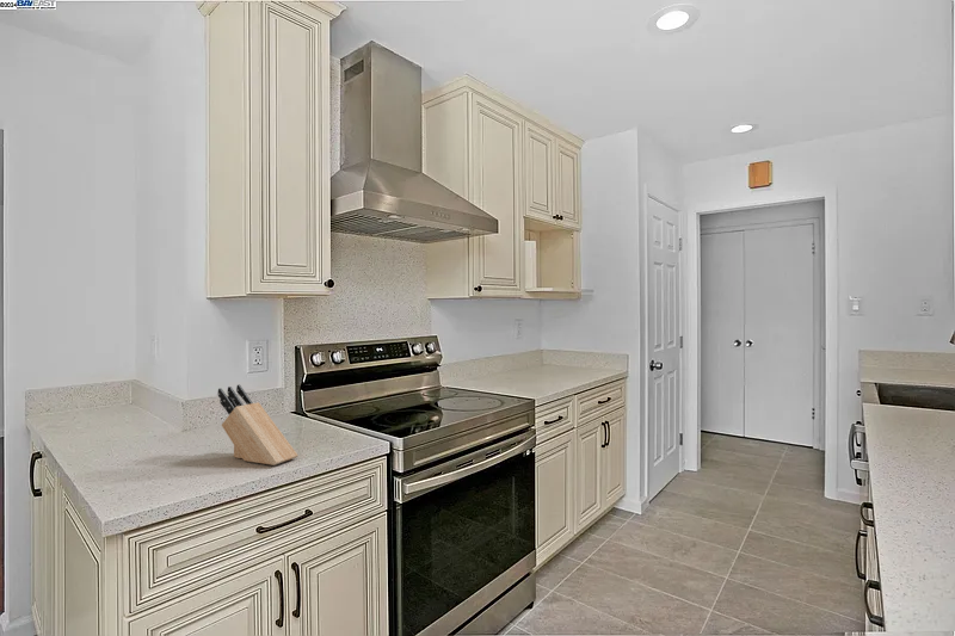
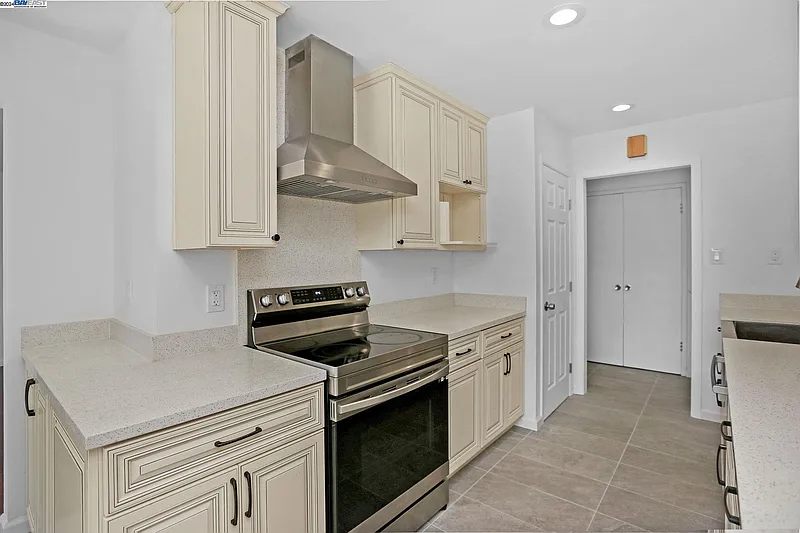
- knife block (254, 421)
